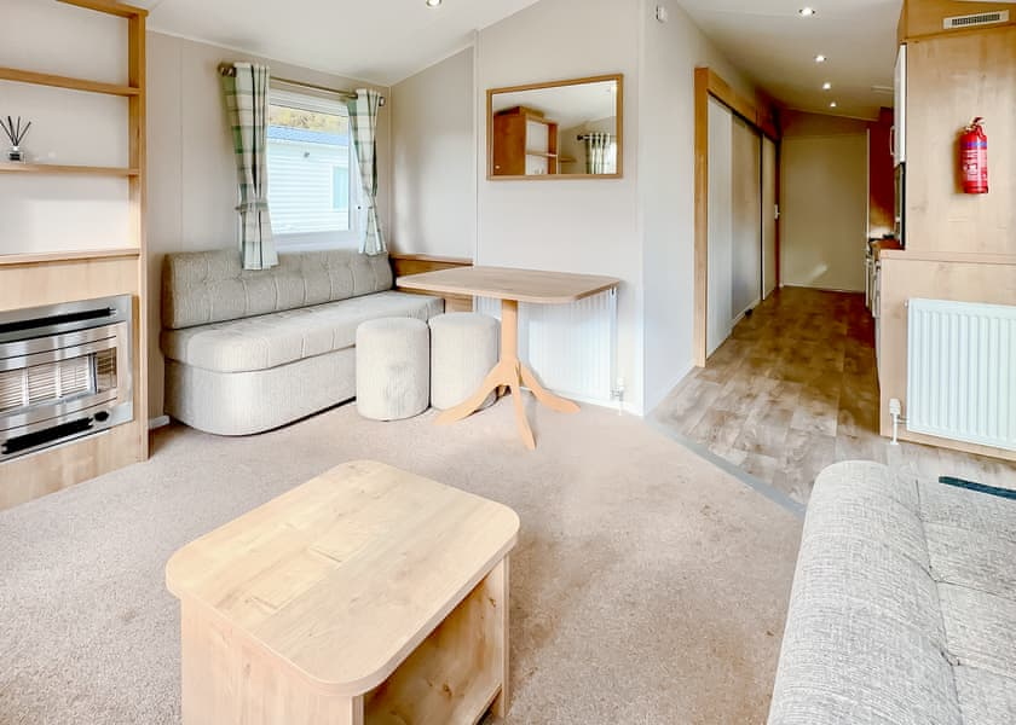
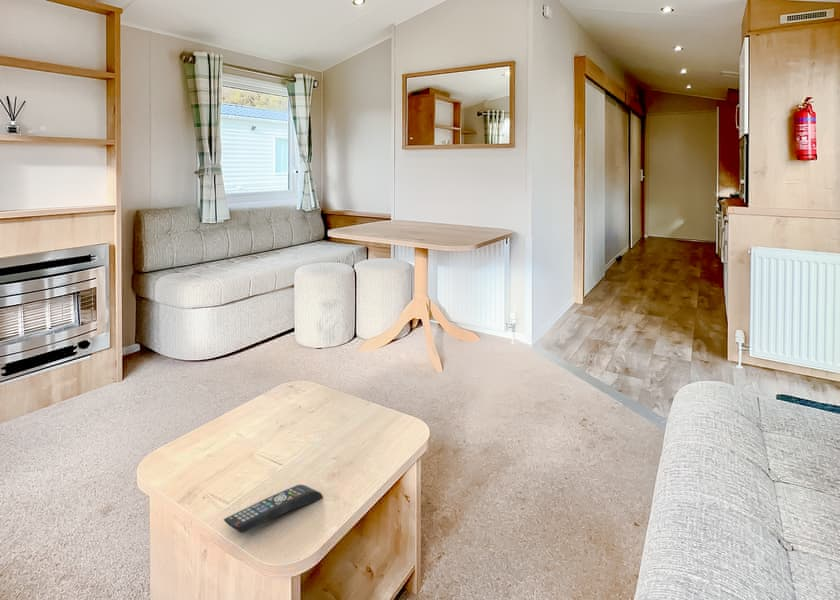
+ remote control (276, 506)
